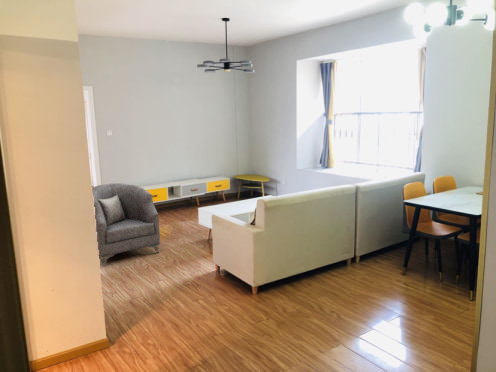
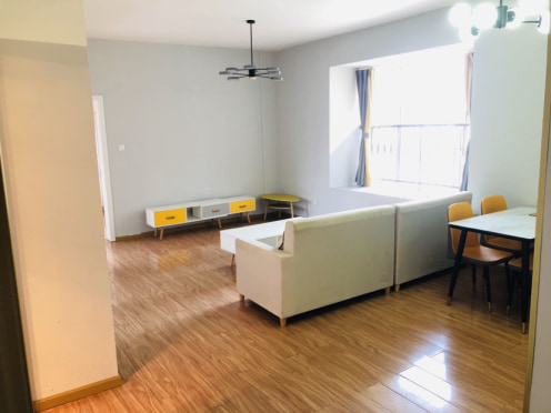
- armchair (120, 220)
